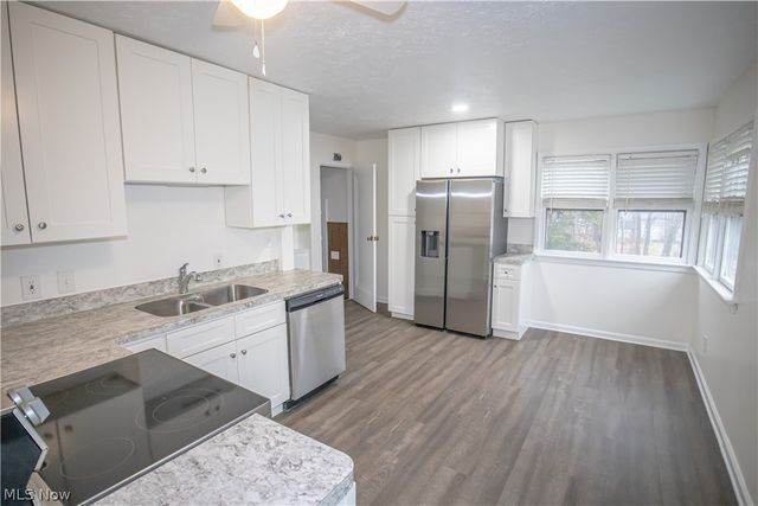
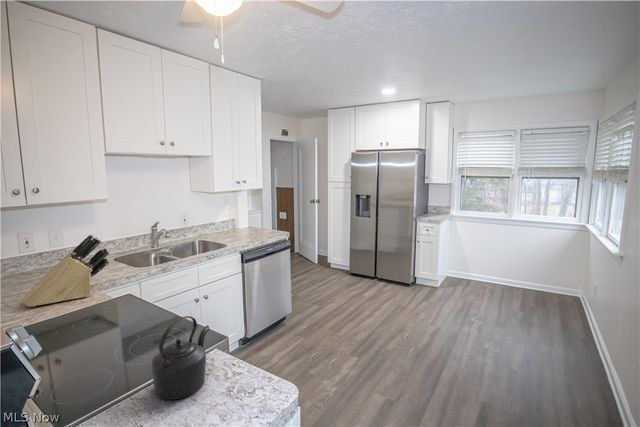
+ knife block (68, 267)
+ kettle (187, 346)
